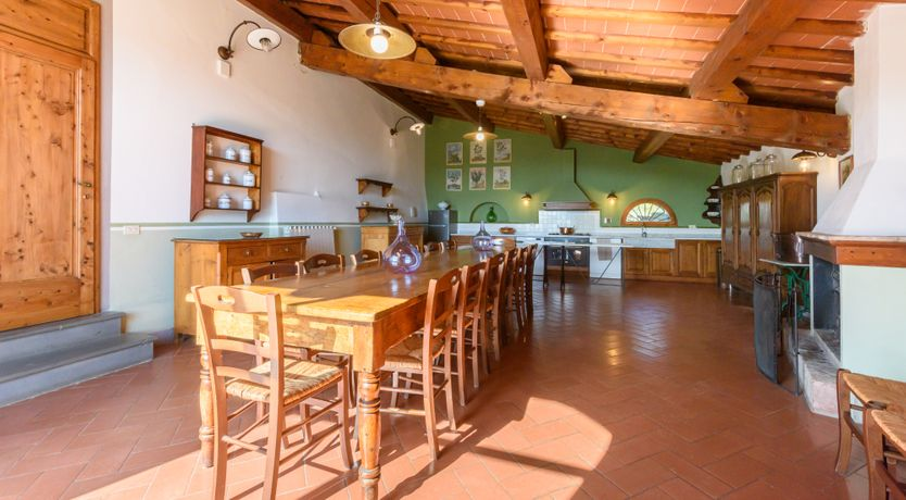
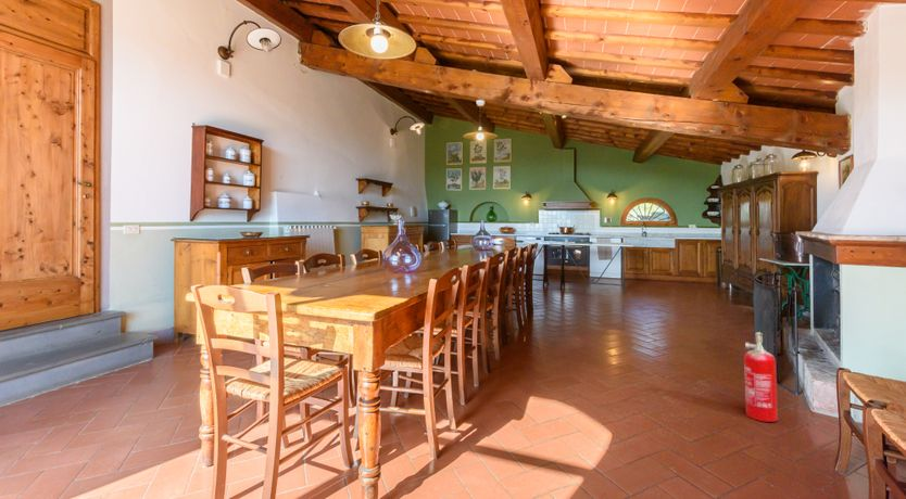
+ fire extinguisher (760, 374)
